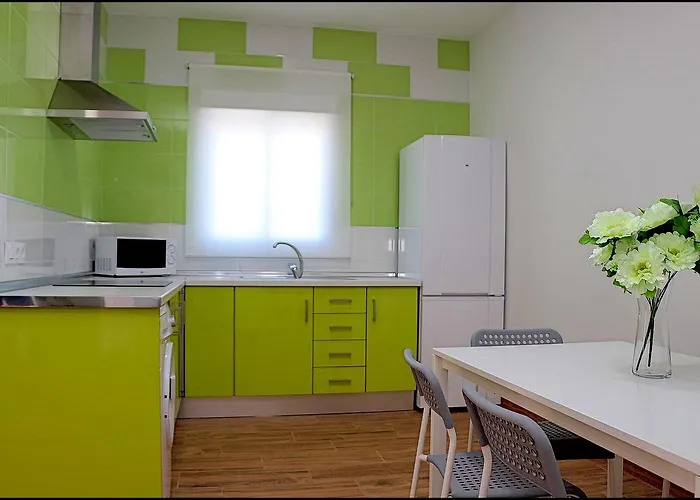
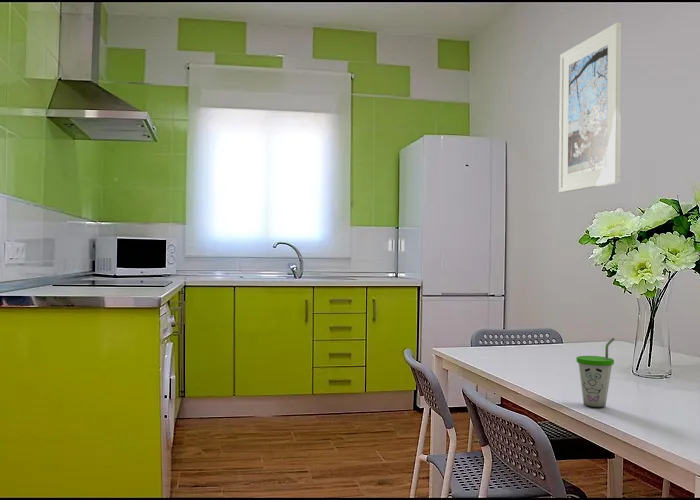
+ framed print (587, 113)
+ cup (594, 371)
